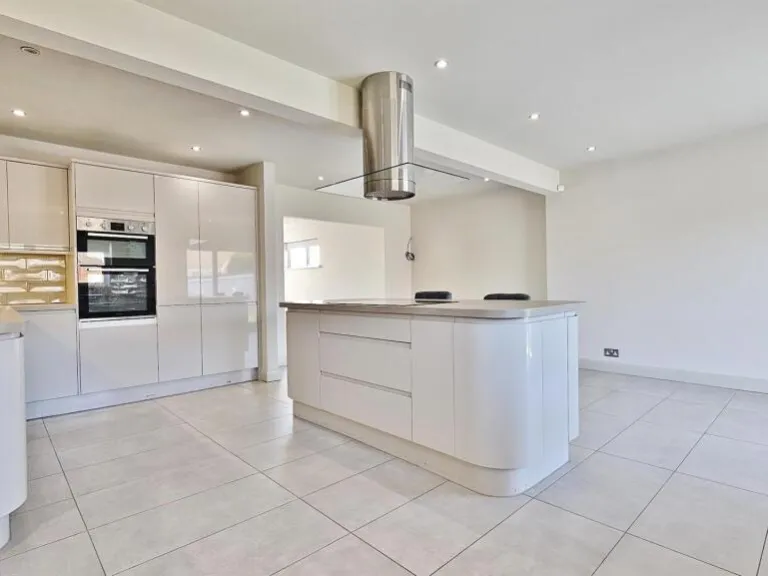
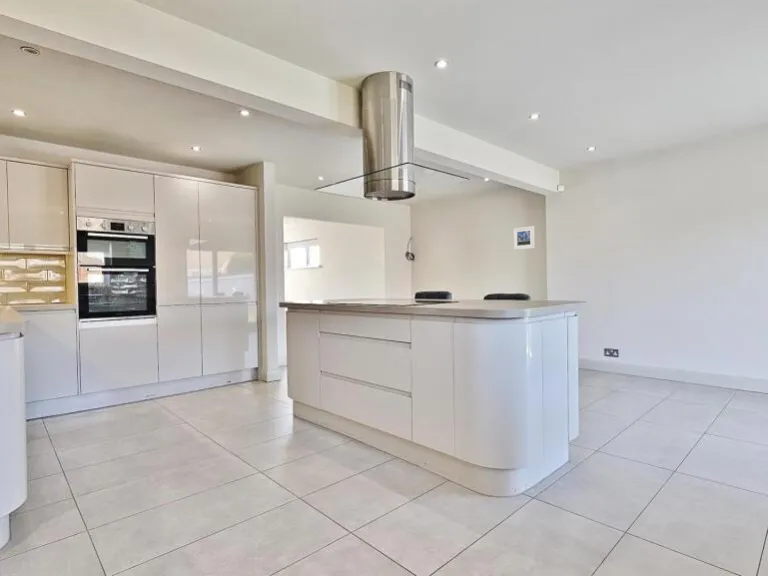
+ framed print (523, 238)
